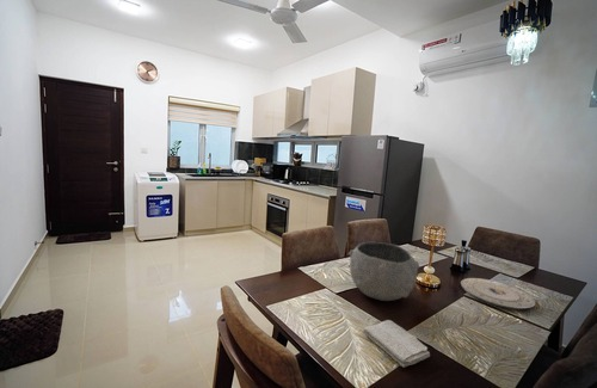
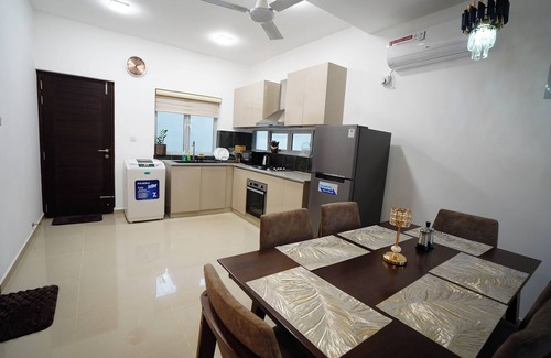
- plate (494, 292)
- bowl (381, 271)
- washcloth (395, 340)
